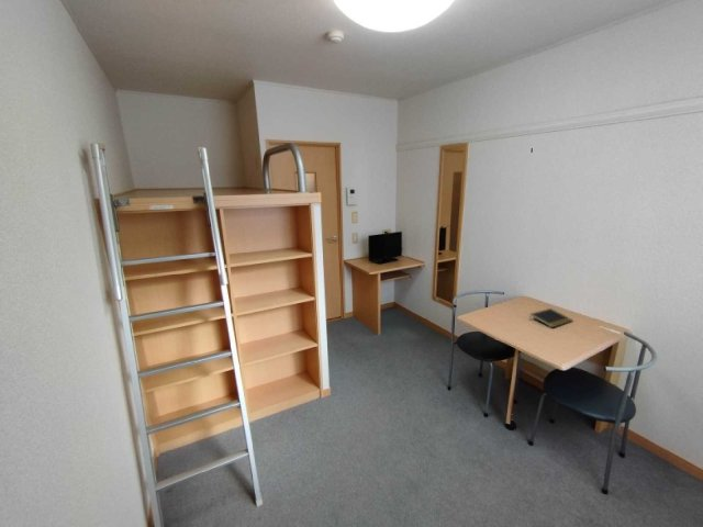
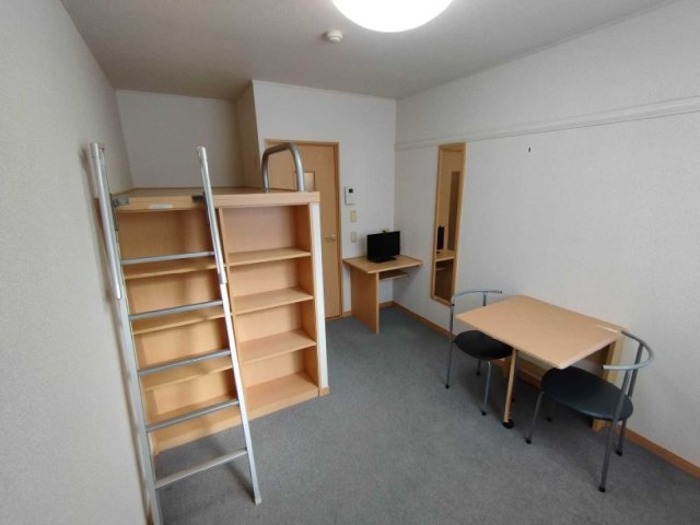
- notepad (550, 317)
